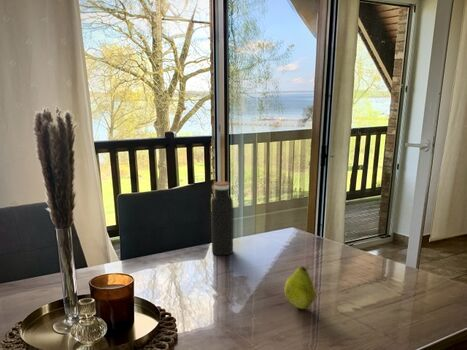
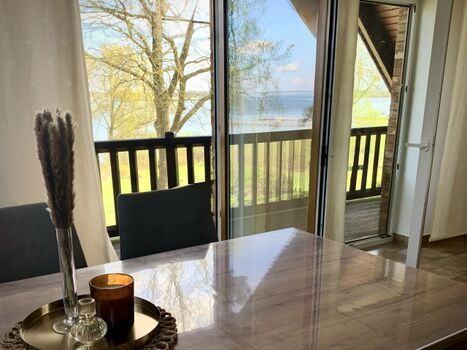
- water bottle (222, 217)
- fruit (300, 286)
